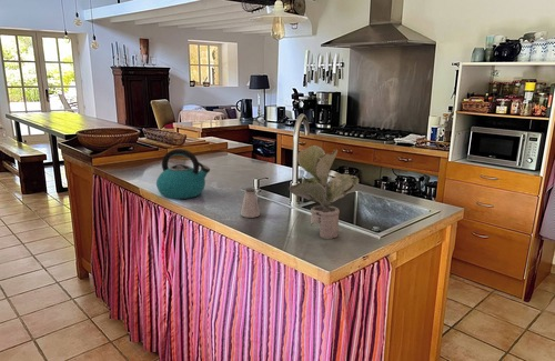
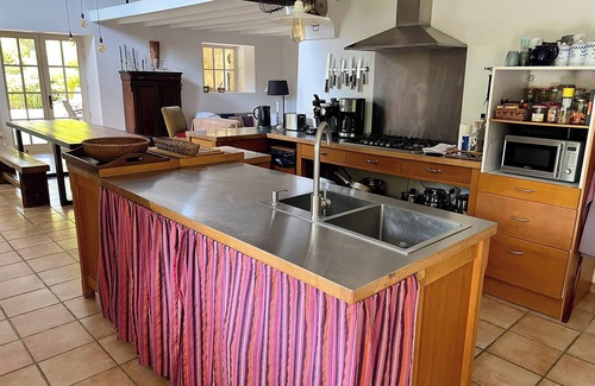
- potted plant (321, 189)
- kettle (183, 171)
- saltshaker (250, 201)
